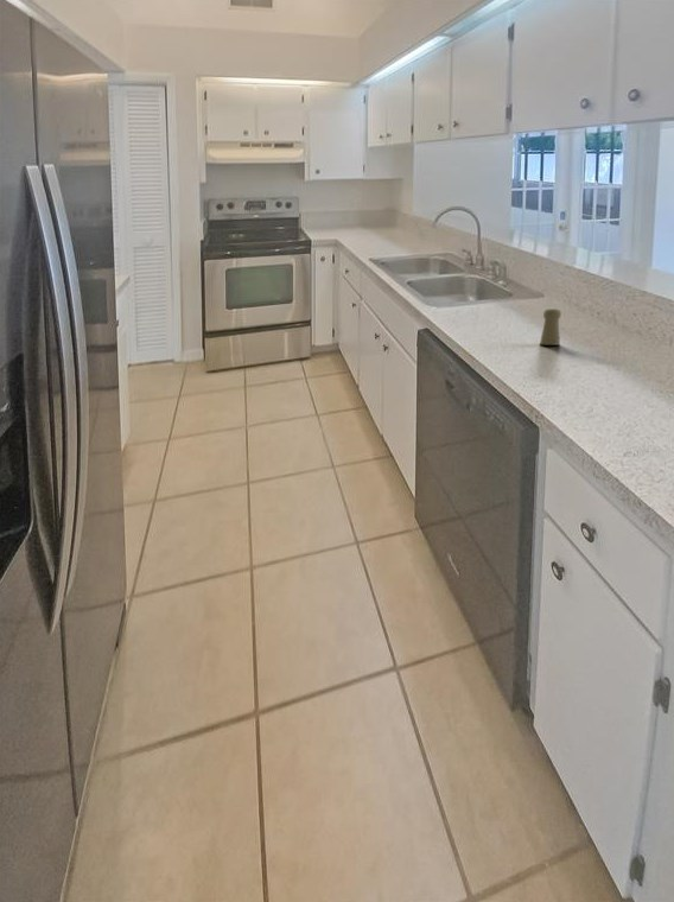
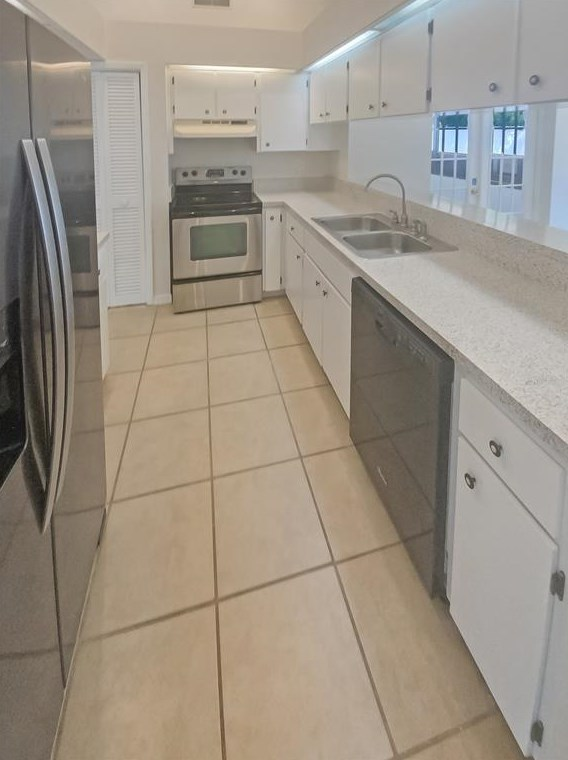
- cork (551, 326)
